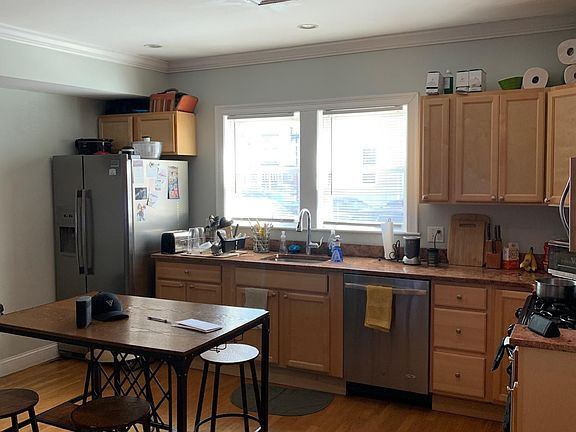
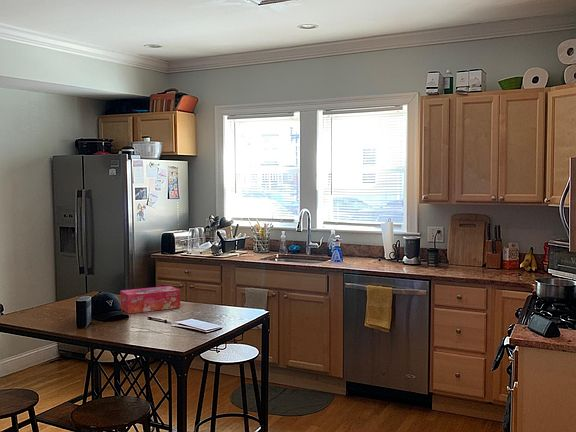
+ tissue box (150, 299)
